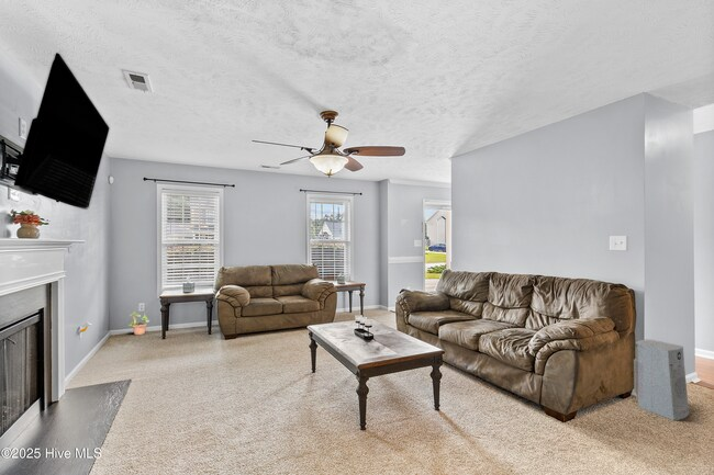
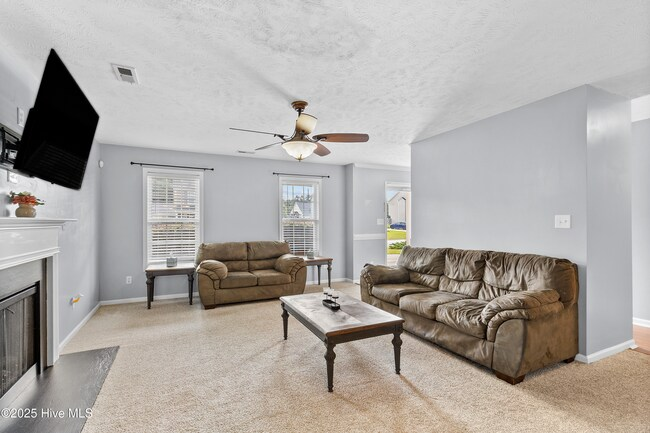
- potted plant (138, 323)
- air purifier (660, 376)
